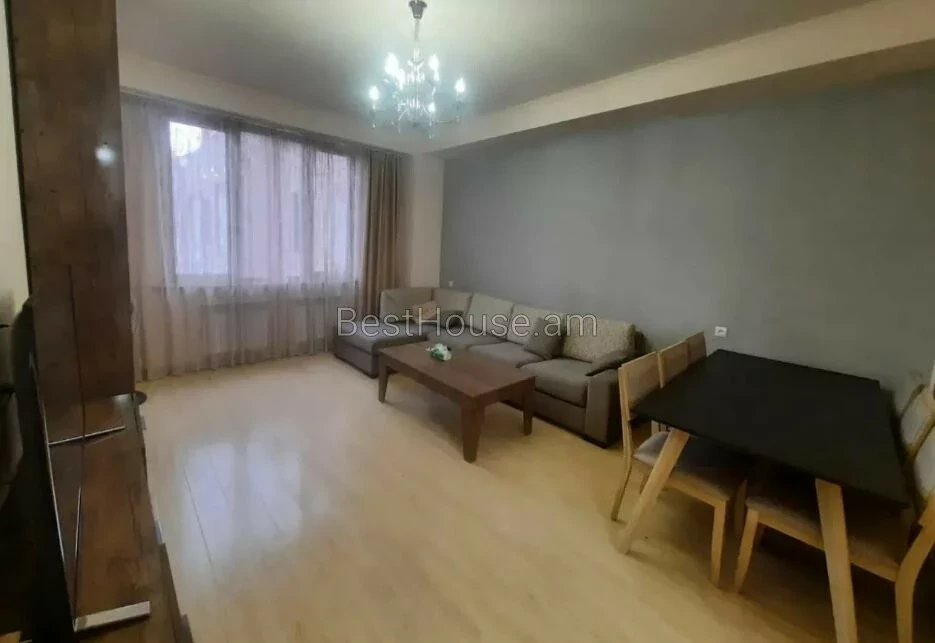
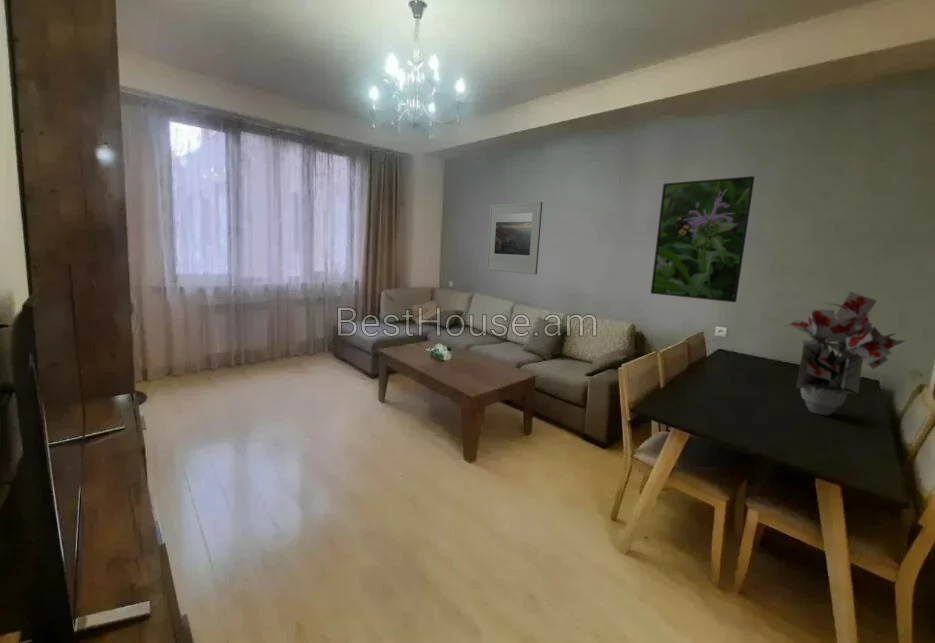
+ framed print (698, 240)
+ bouquet (832, 353)
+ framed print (512, 238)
